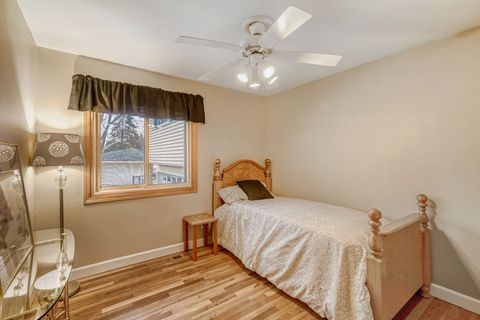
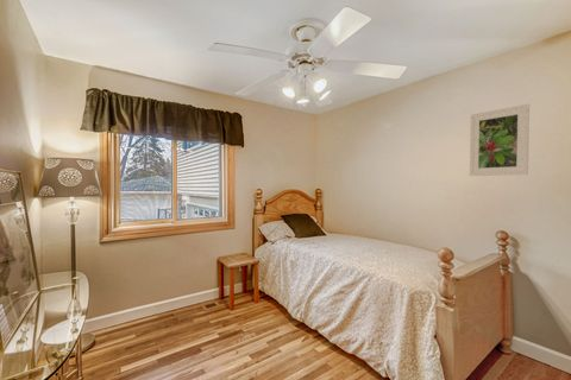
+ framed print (497, 142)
